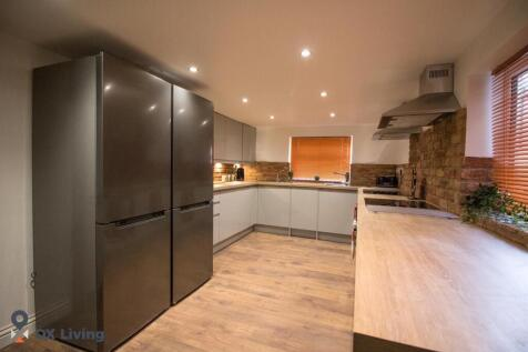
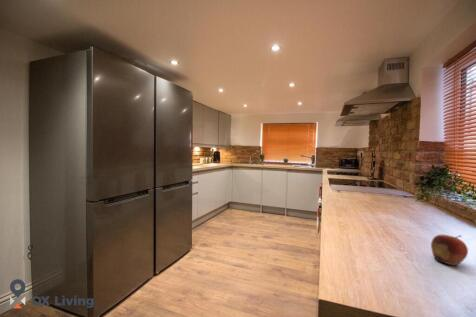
+ fruit (449, 247)
